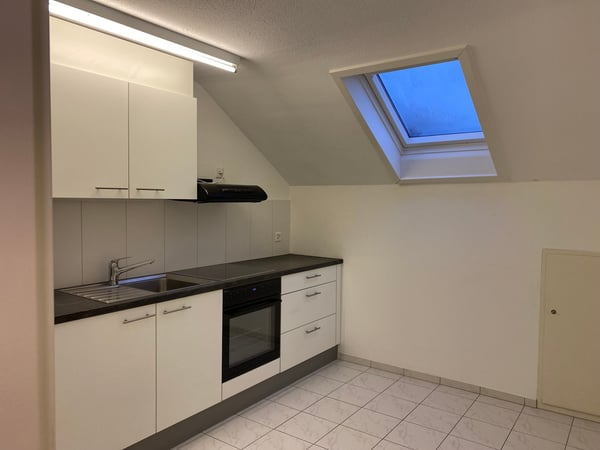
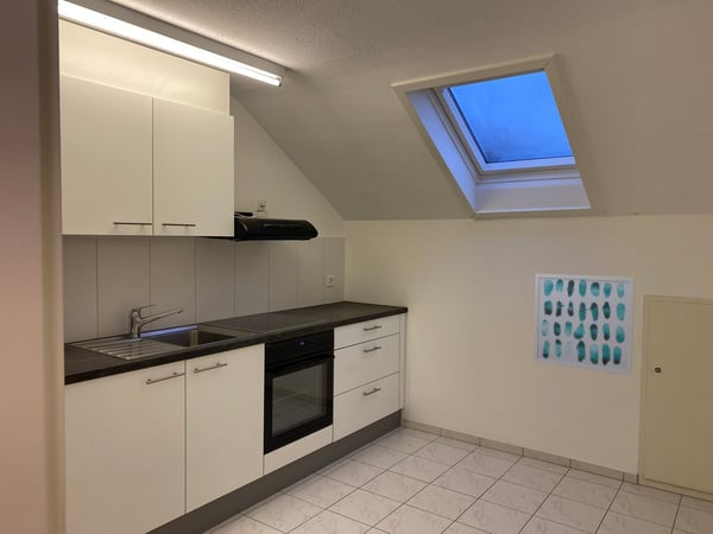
+ wall art (581, 322)
